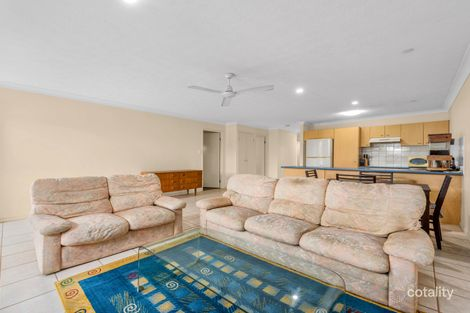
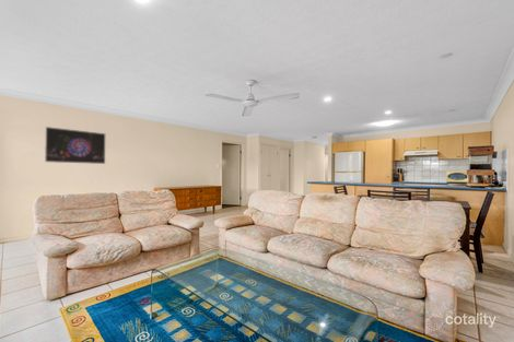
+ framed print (77, 146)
